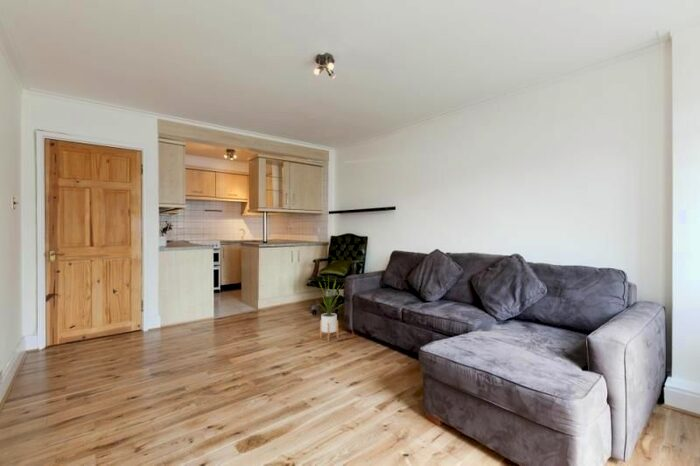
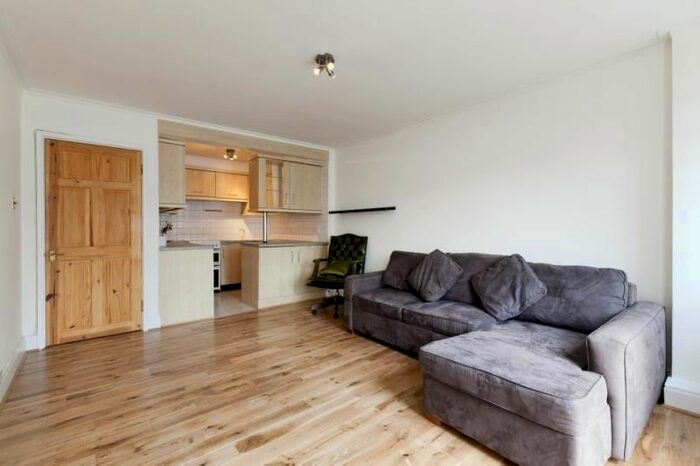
- house plant (328, 307)
